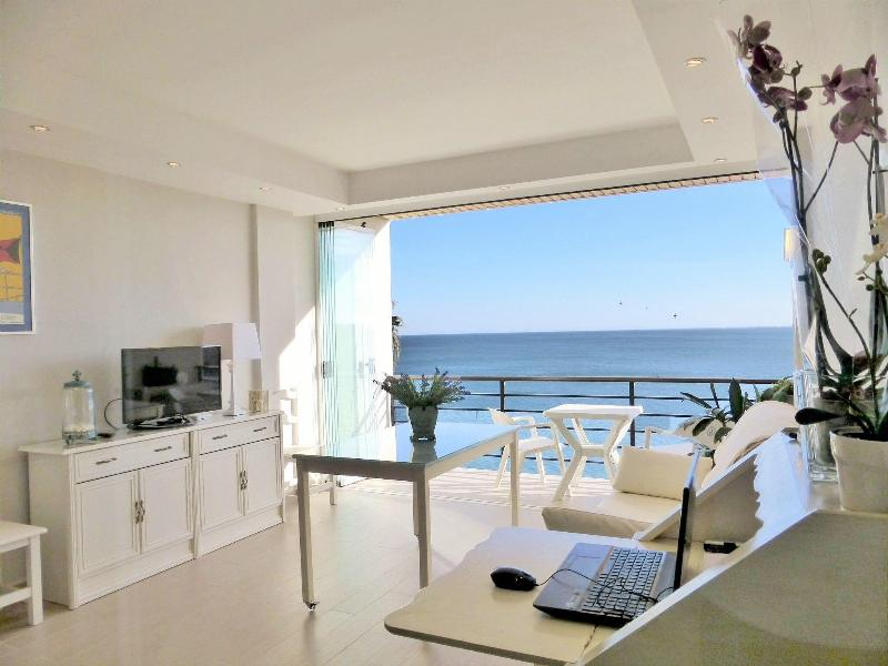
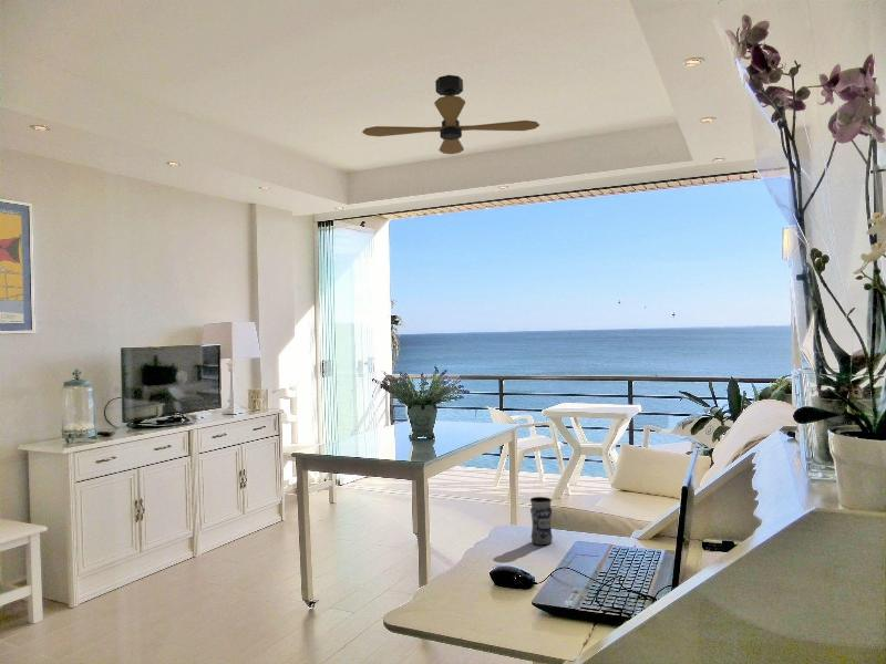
+ ceiling fan (450, 108)
+ jar (540, 520)
